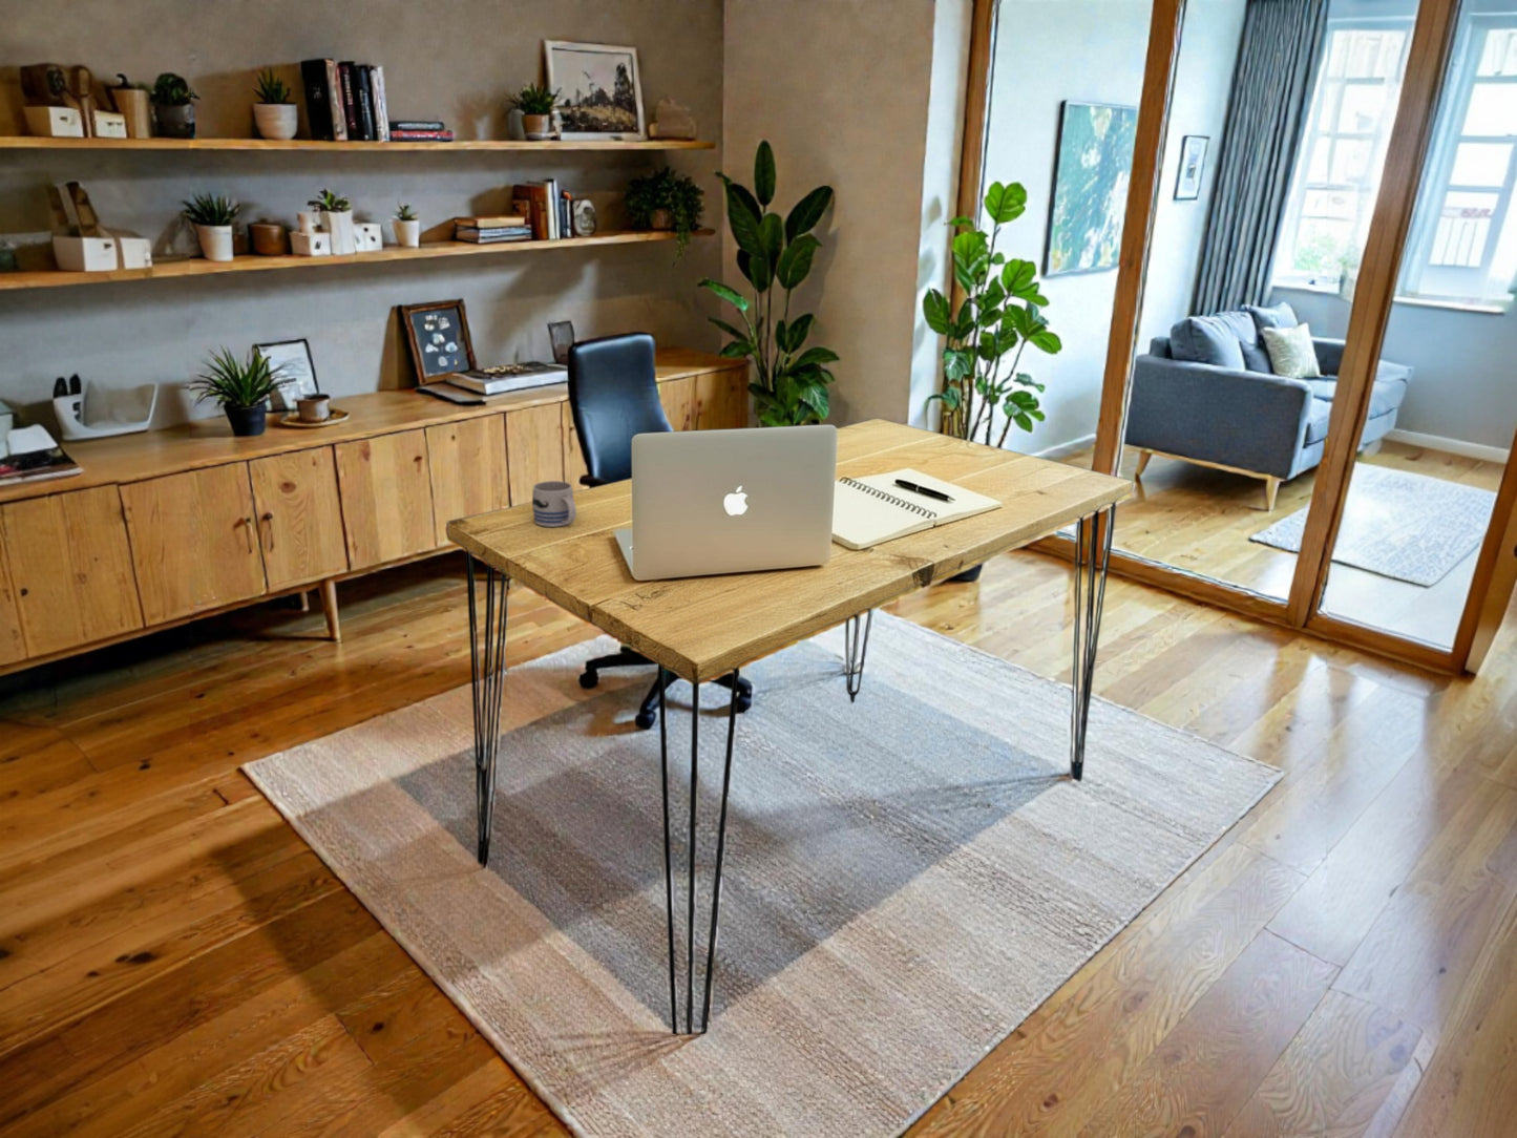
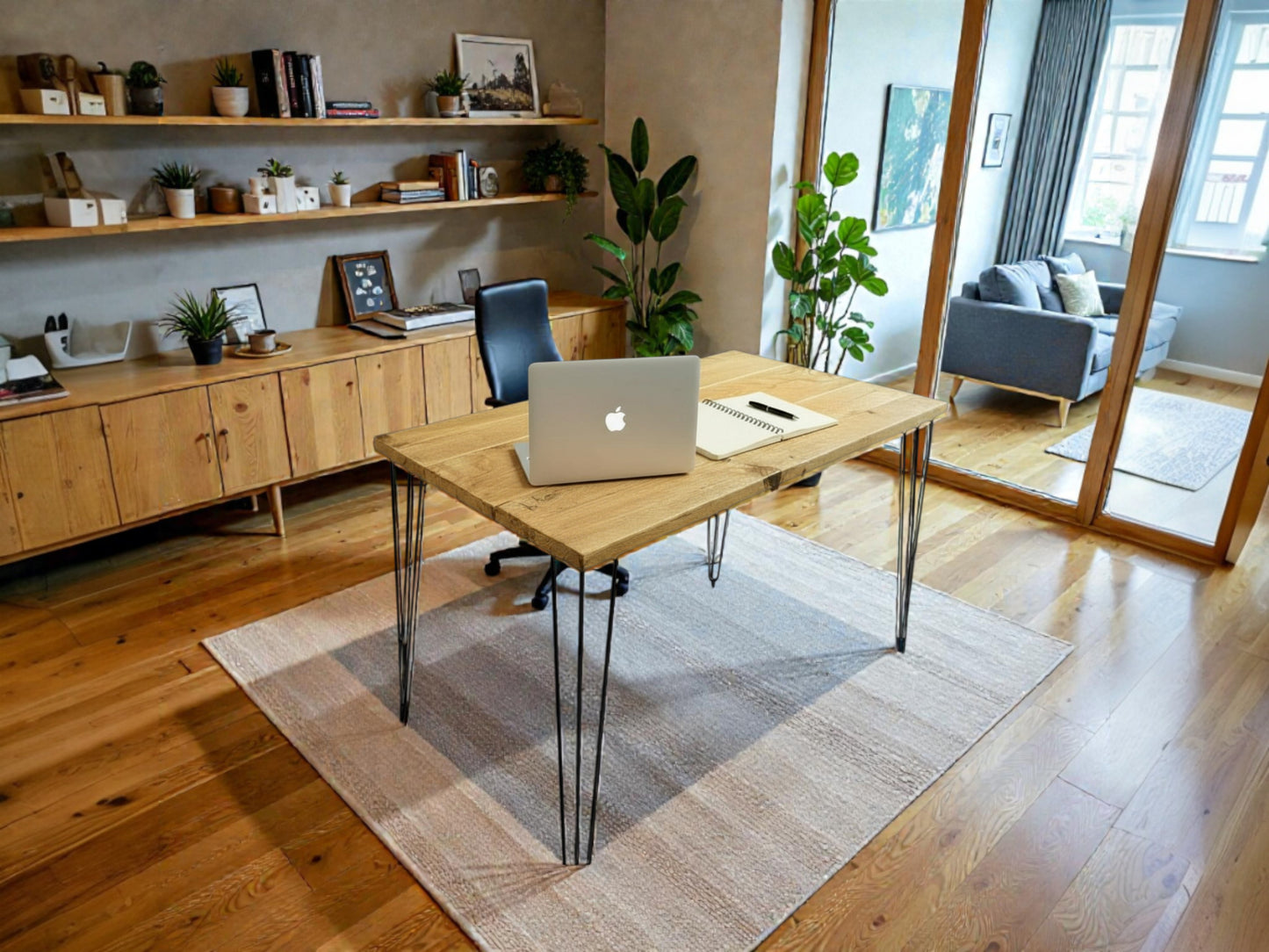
- mug (556, 504)
